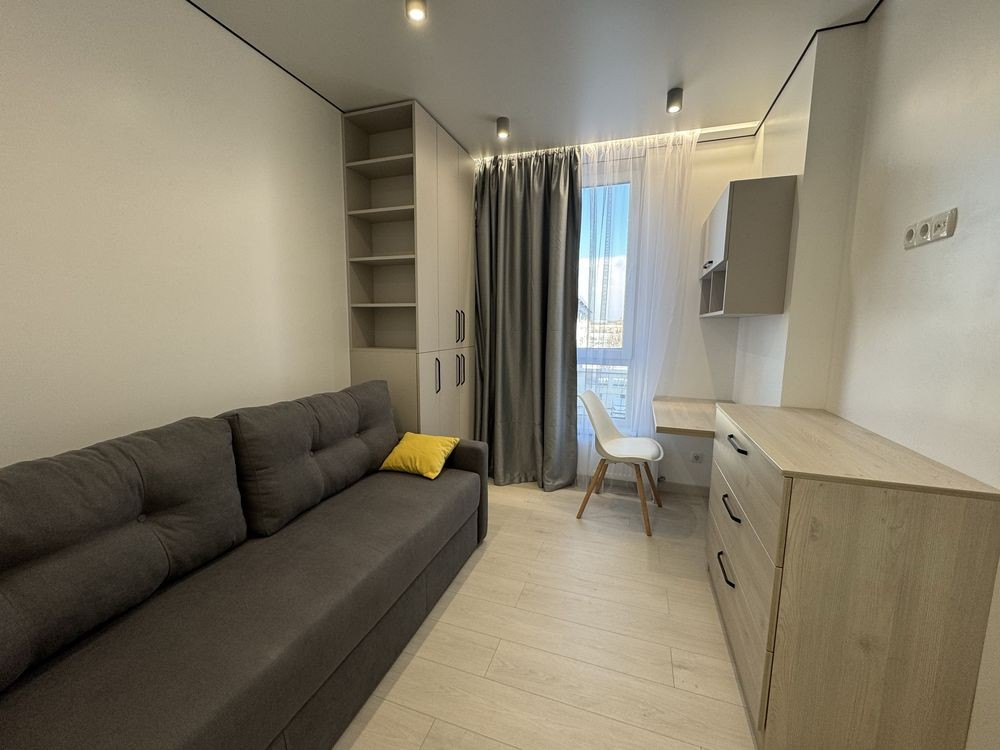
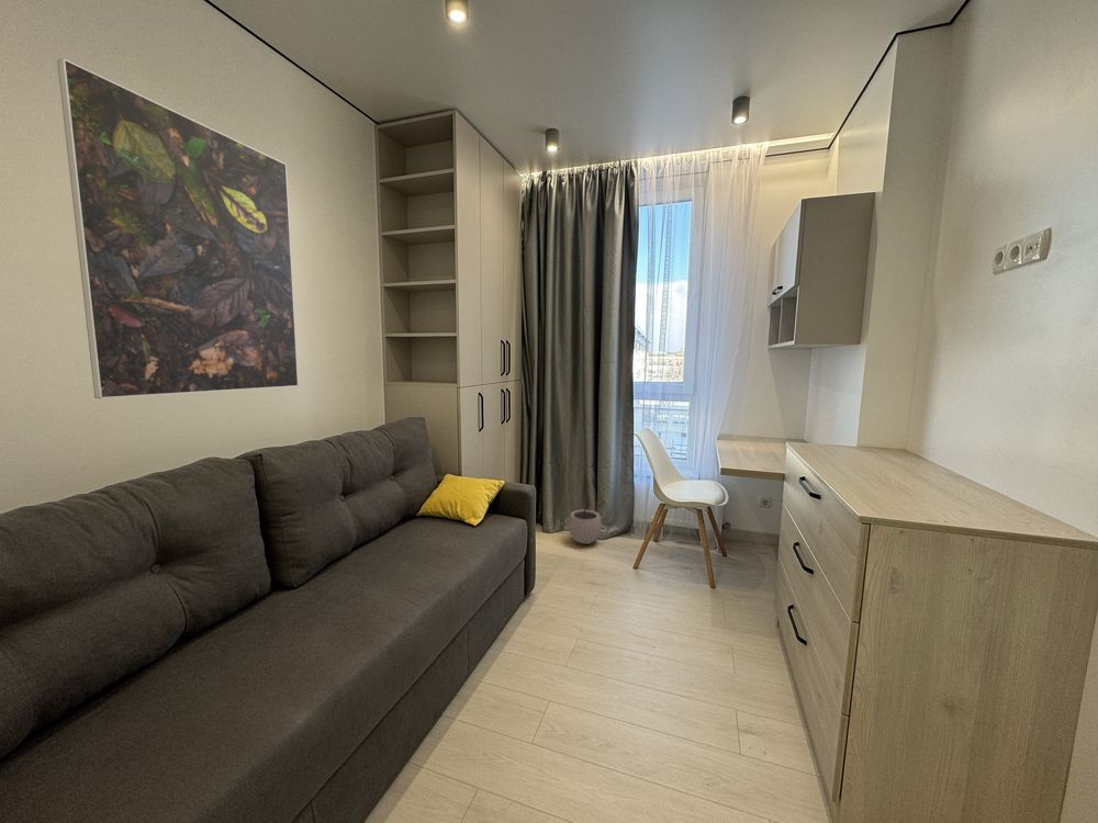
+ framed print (205, 261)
+ plant pot (584, 521)
